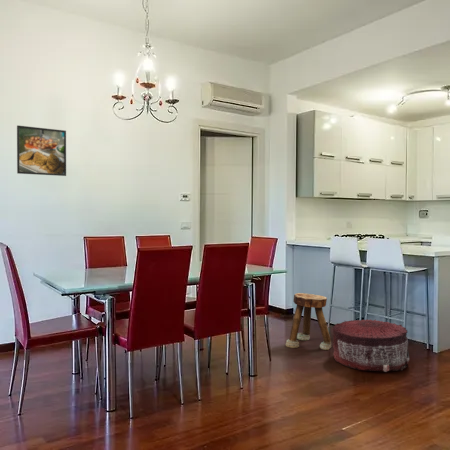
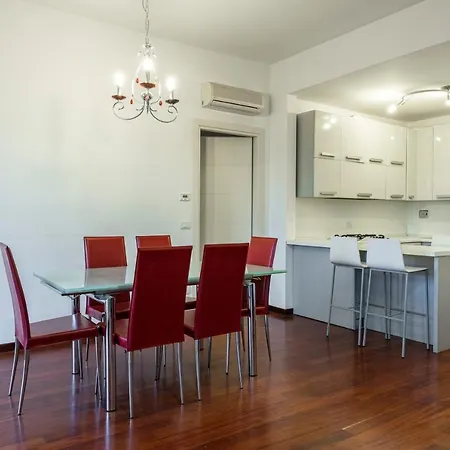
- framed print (42, 151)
- stool (310, 319)
- pouf (370, 342)
